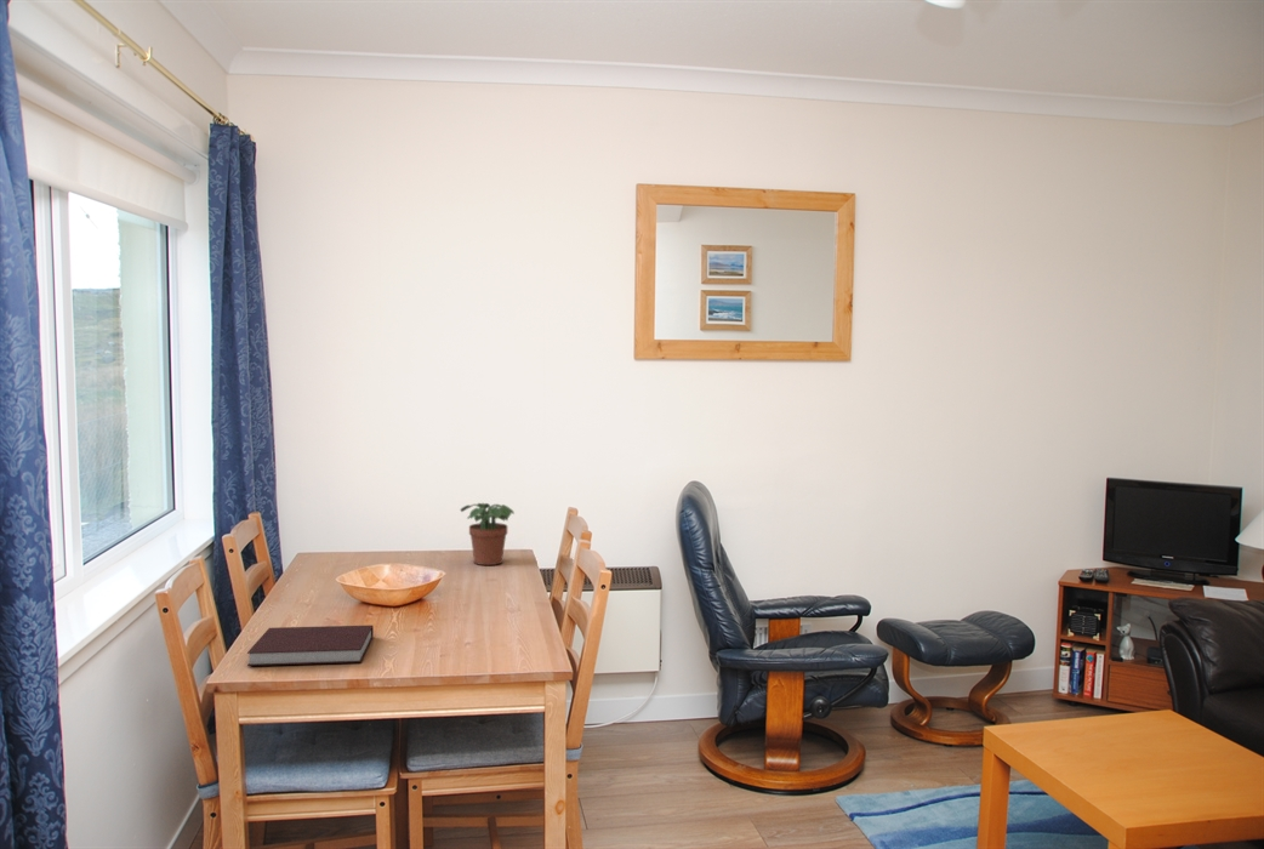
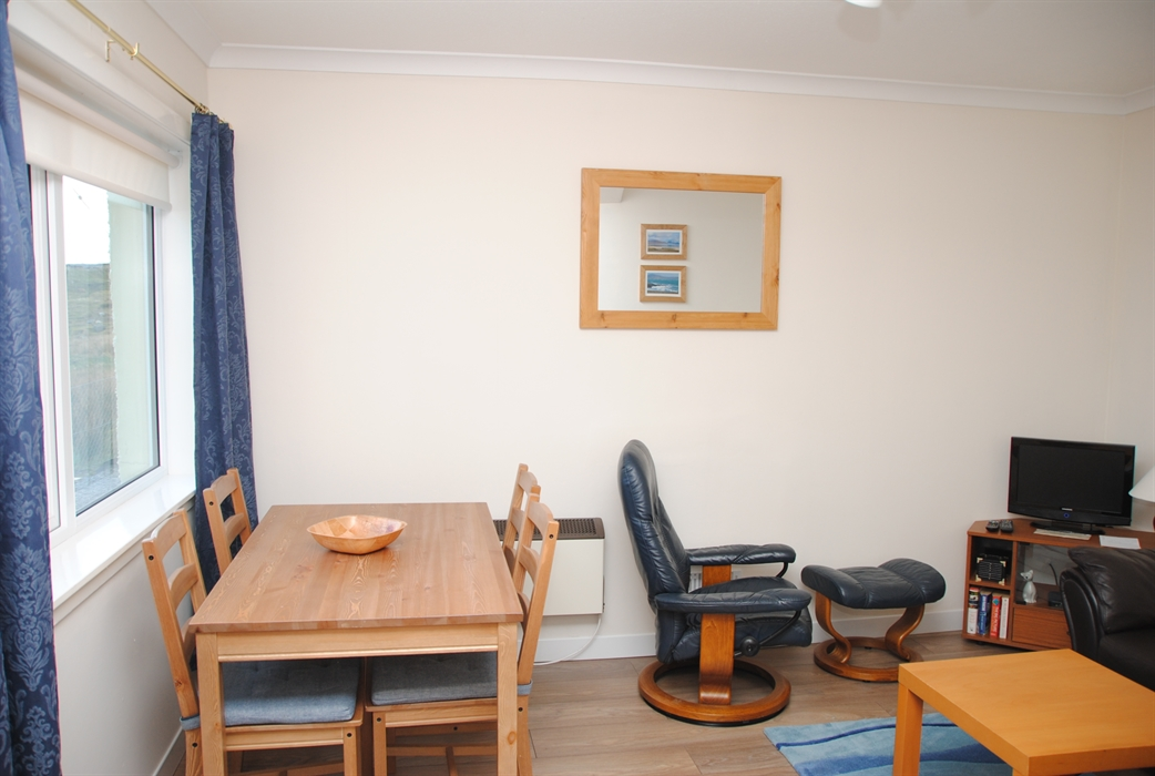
- potted plant (485, 532)
- notebook (313, 644)
